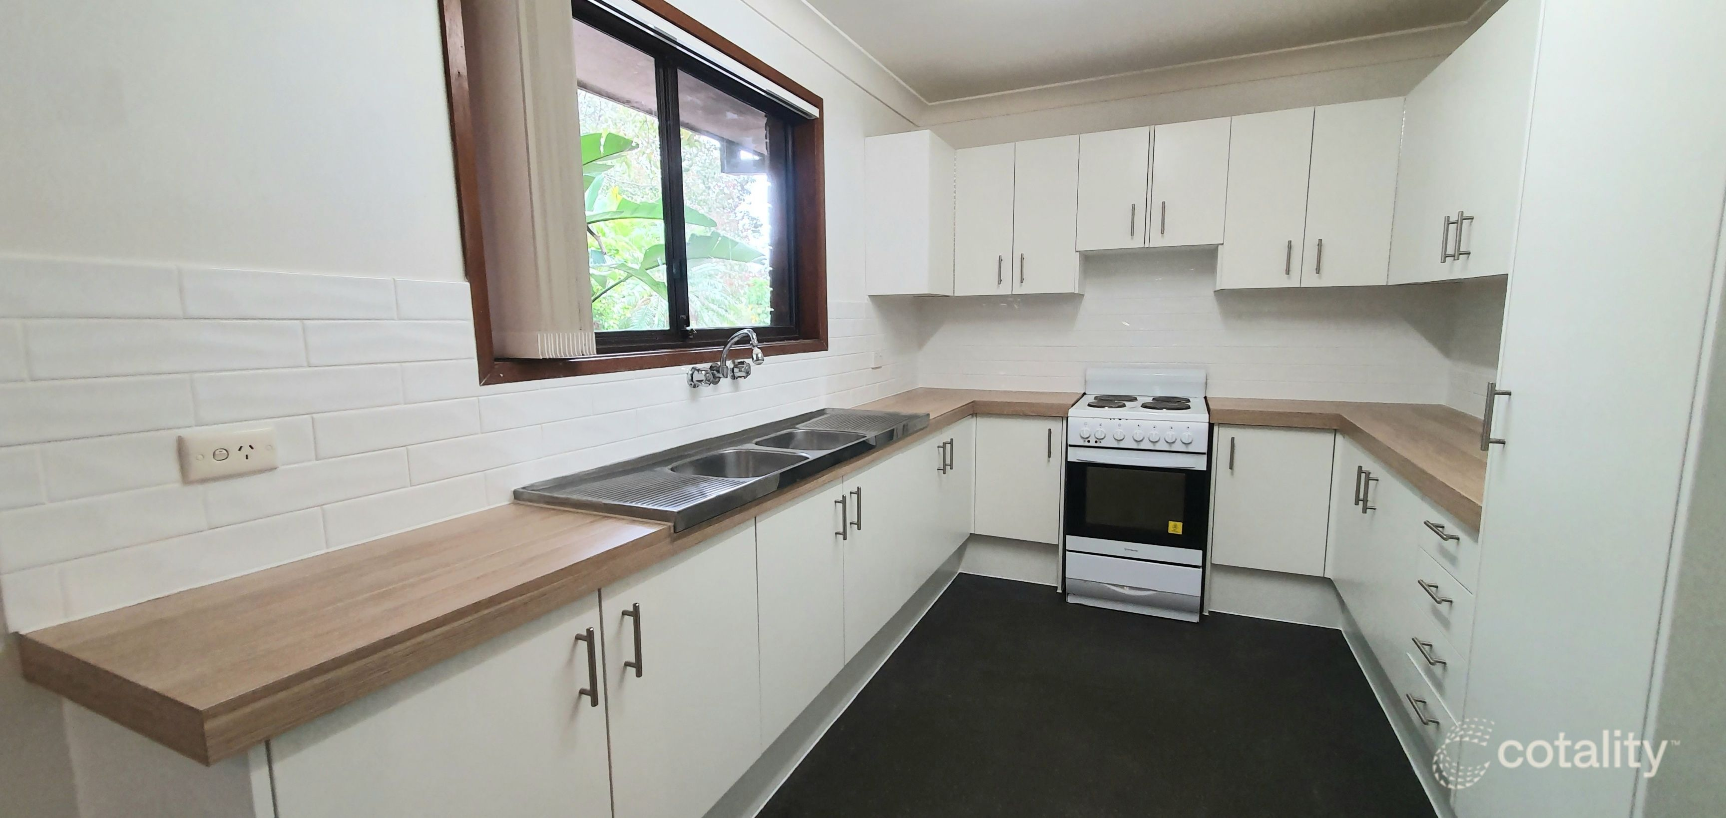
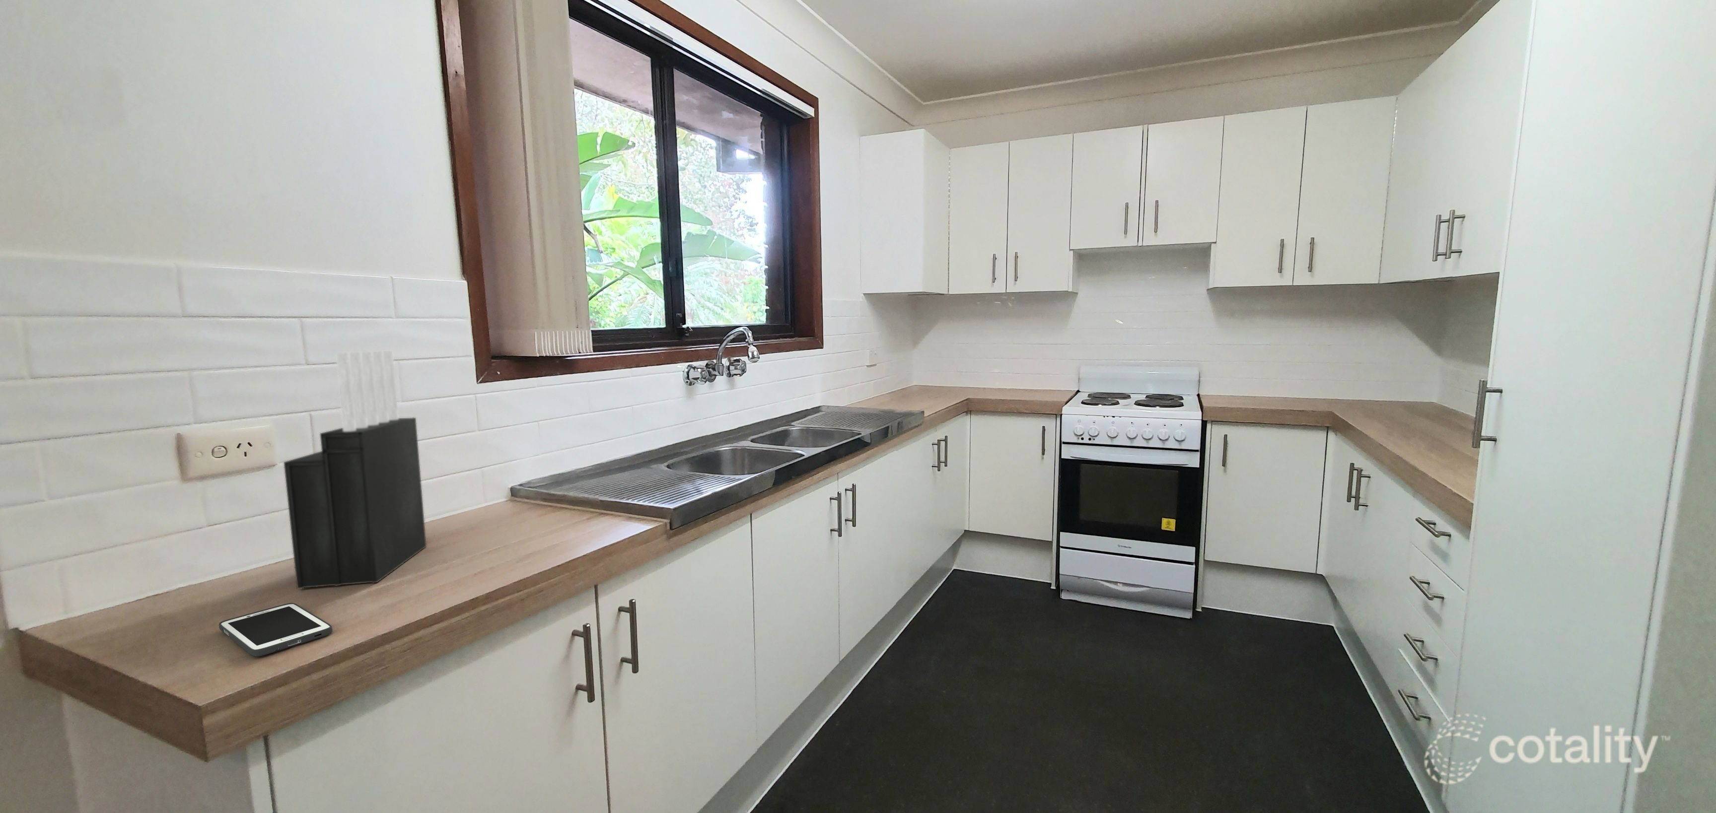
+ cell phone (275, 628)
+ knife block (349, 461)
